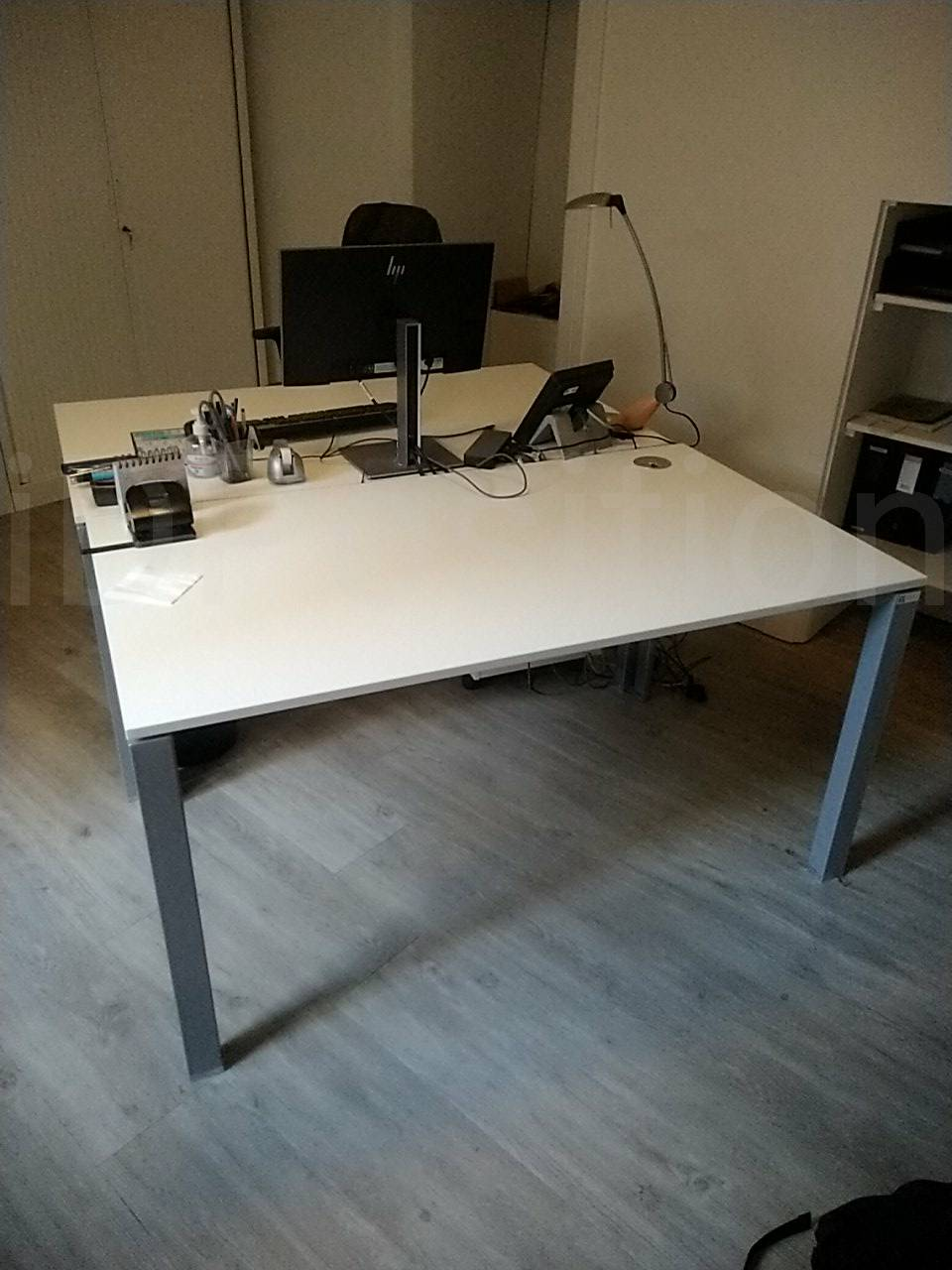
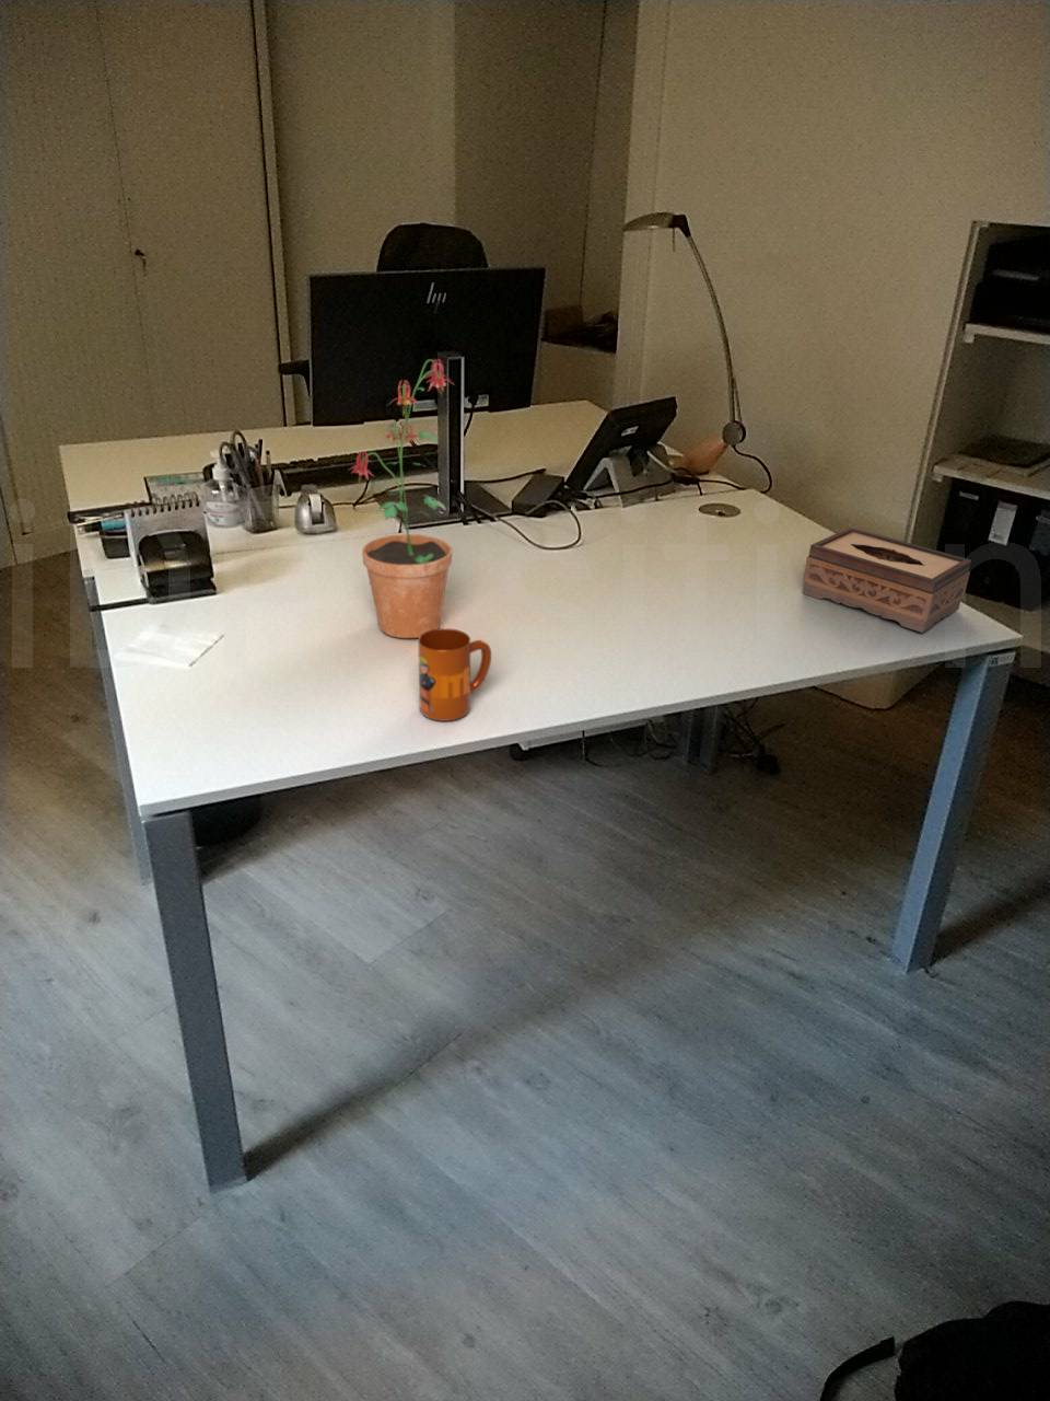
+ potted plant (400, 501)
+ tissue box (883, 577)
+ mug (457, 672)
